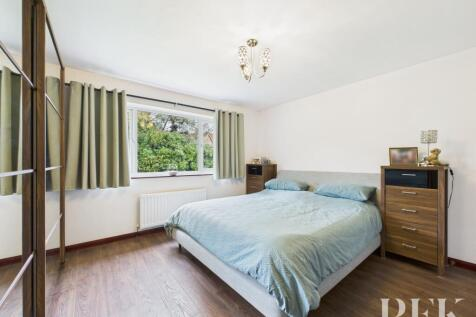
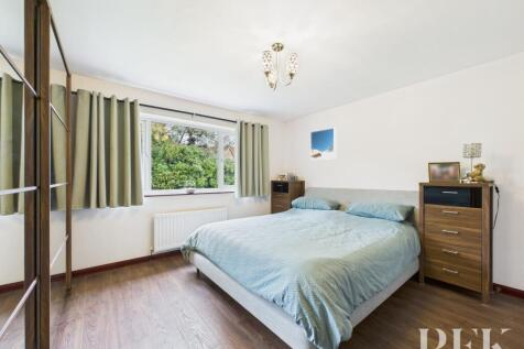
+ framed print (323, 144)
